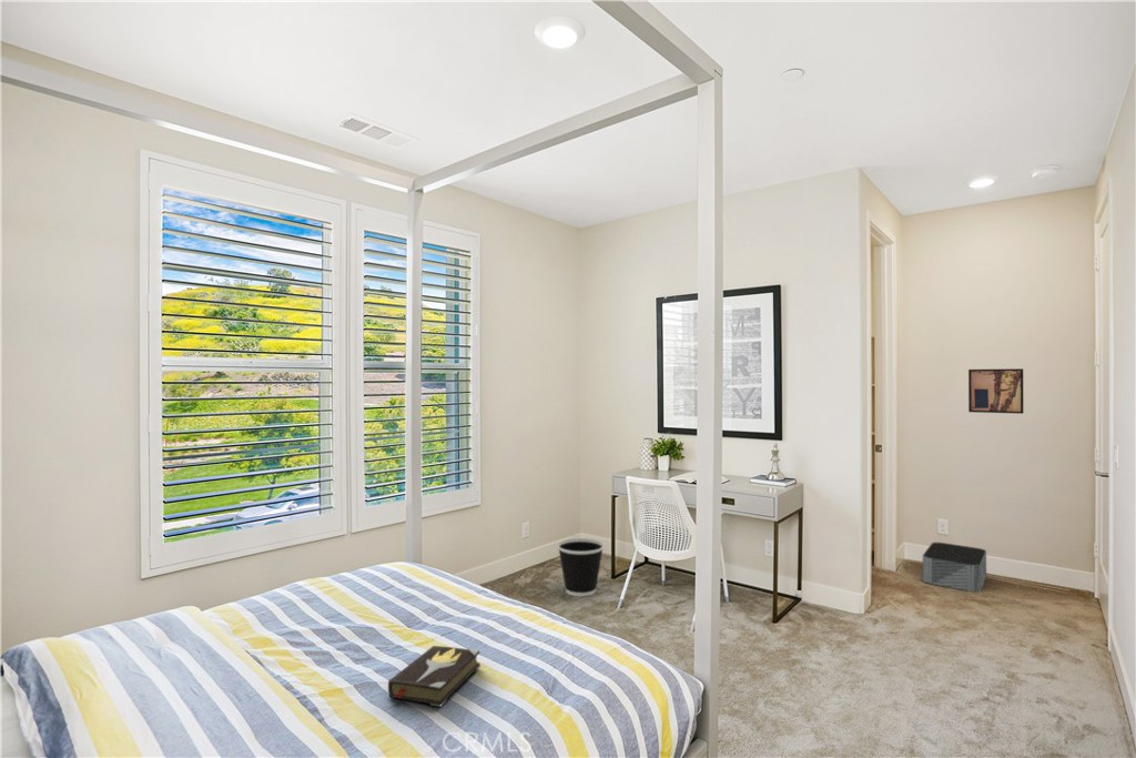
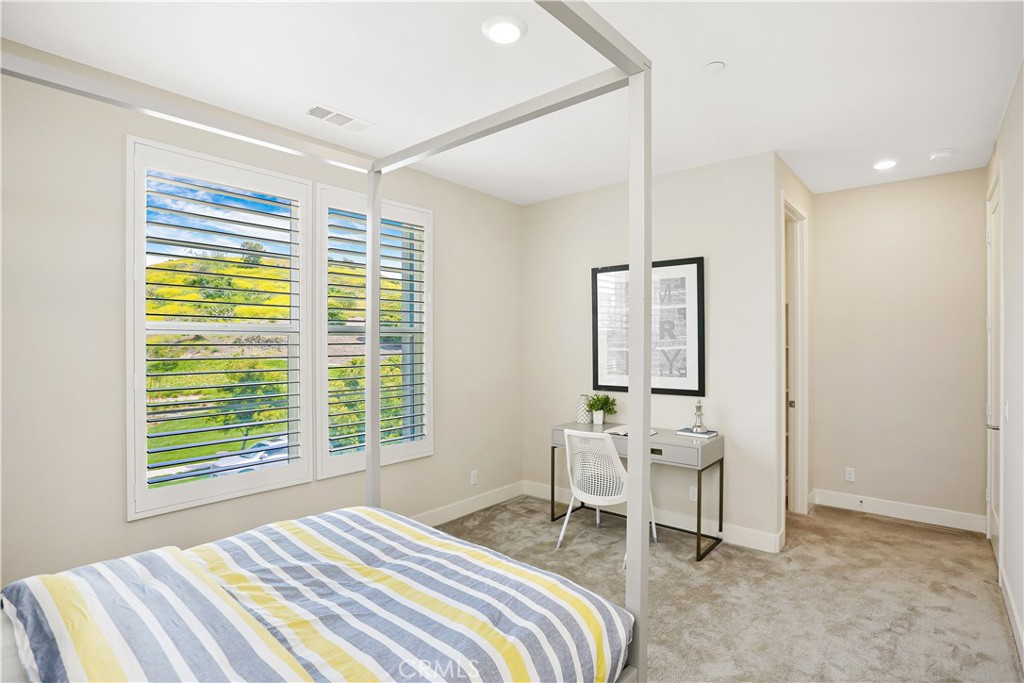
- wall art (995, 391)
- storage bin (954, 565)
- wastebasket (580, 567)
- hardback book (436, 671)
